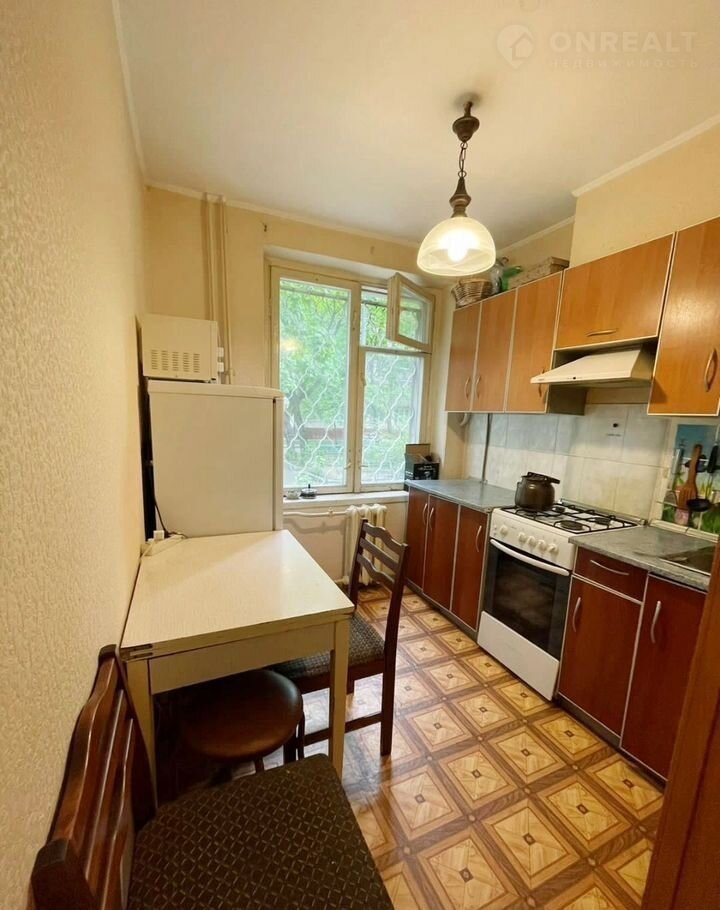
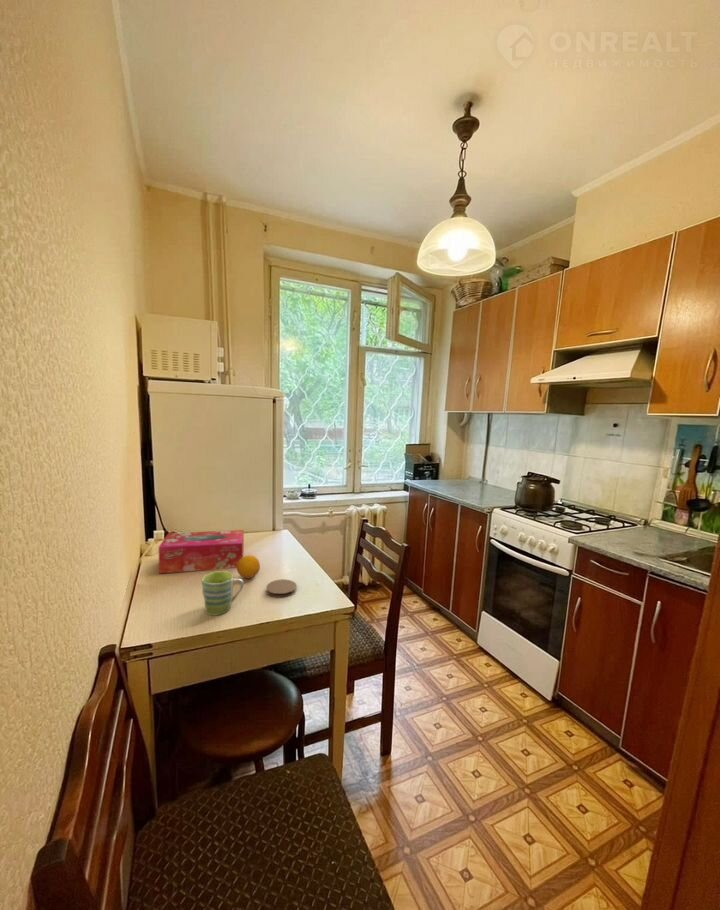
+ mug (223, 591)
+ tissue box (204, 550)
+ fruit (248, 566)
+ coaster (281, 588)
